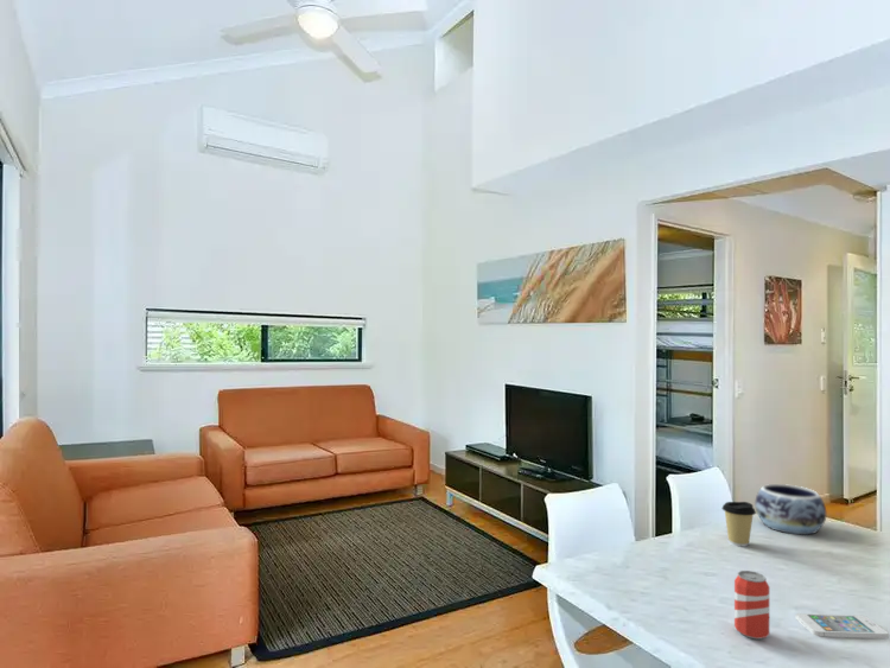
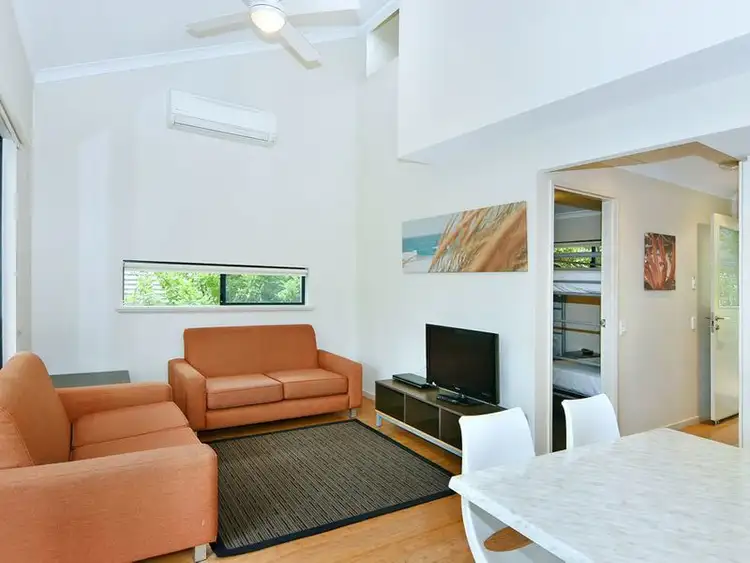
- smartphone (840, 625)
- decorative bowl (789, 508)
- coffee cup (738, 523)
- beverage can (751, 604)
